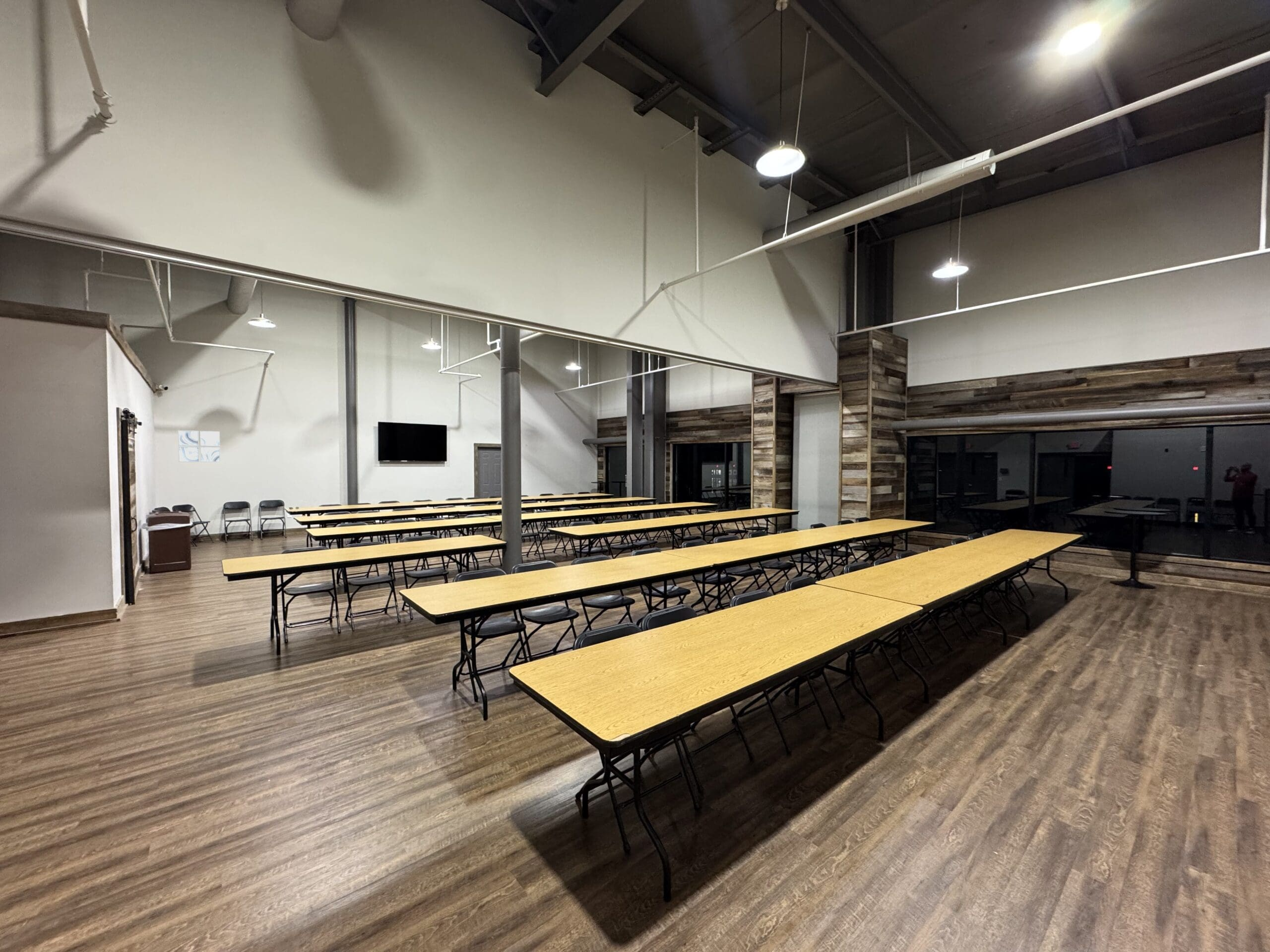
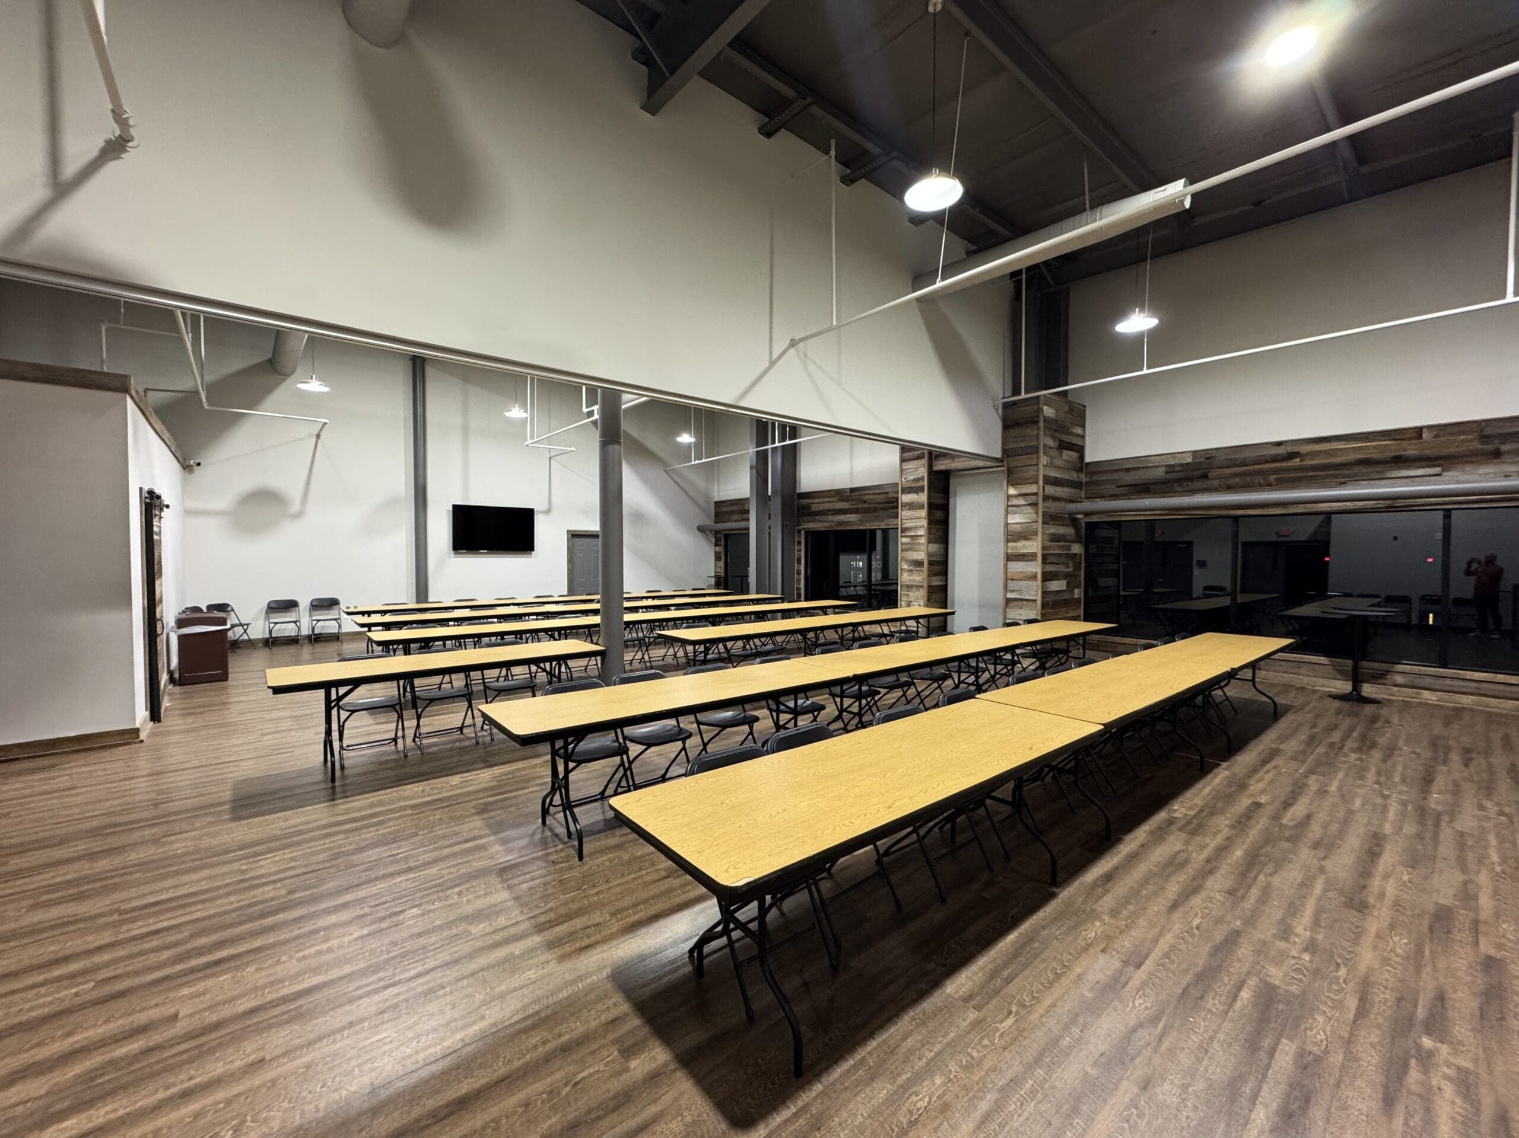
- wall art (200, 446)
